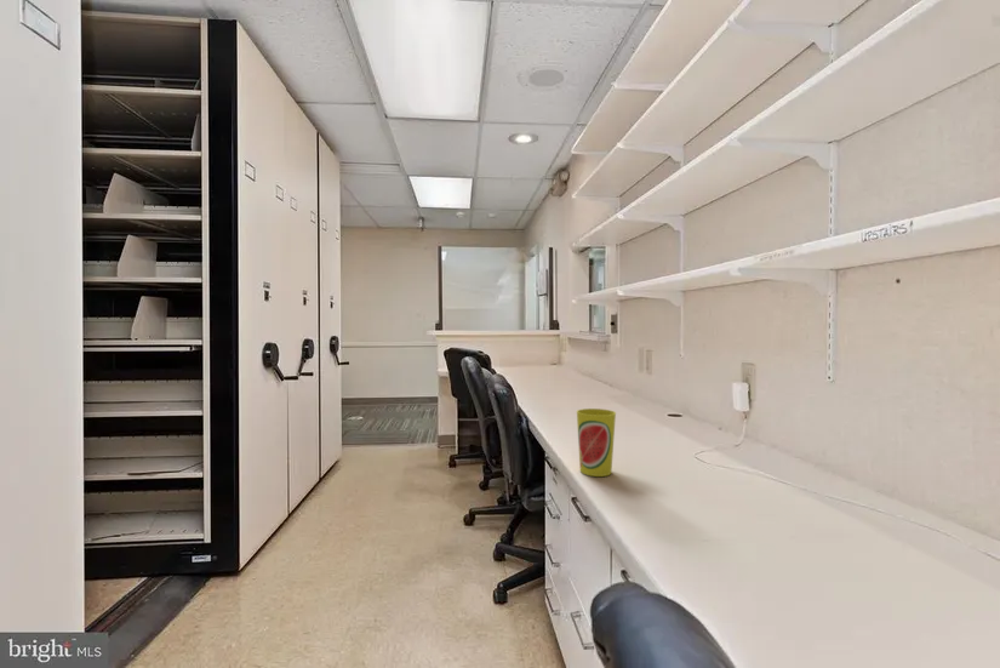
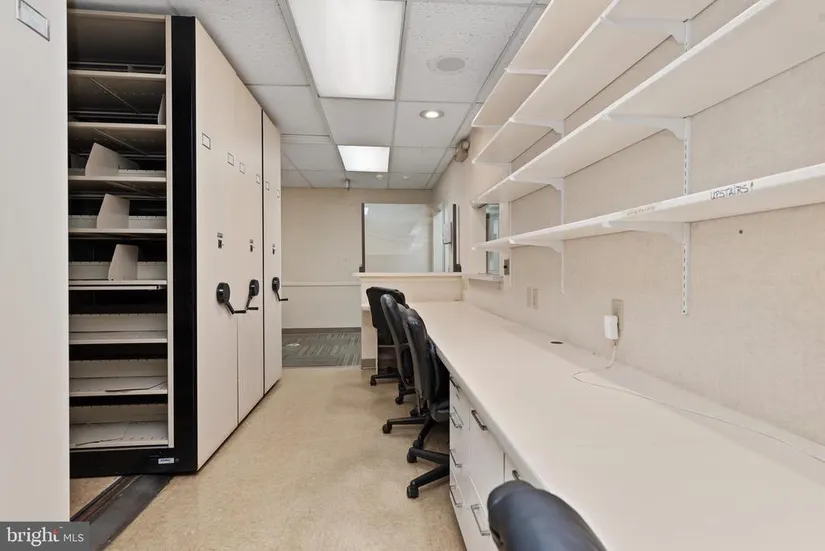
- cup (595, 441)
